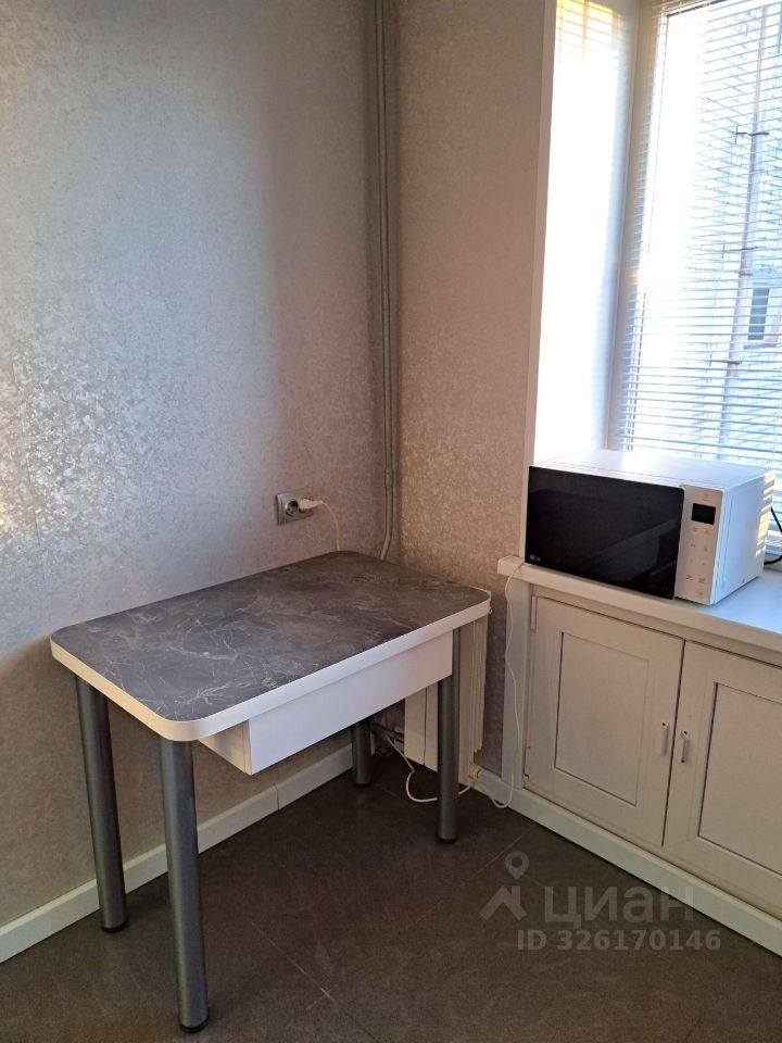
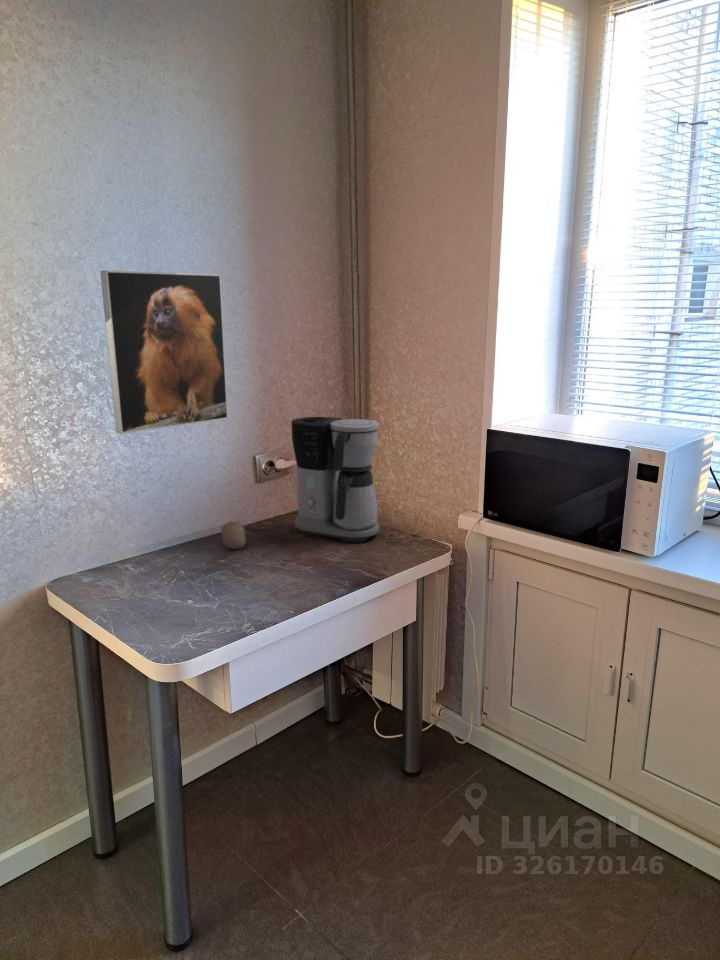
+ fruit (233, 534)
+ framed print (169, 351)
+ coffee maker (332, 478)
